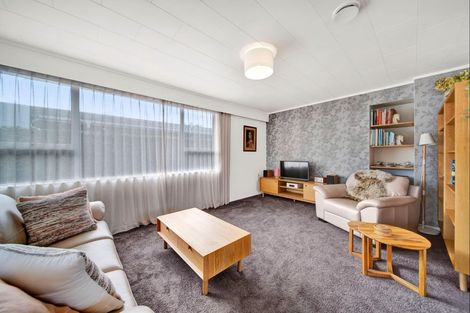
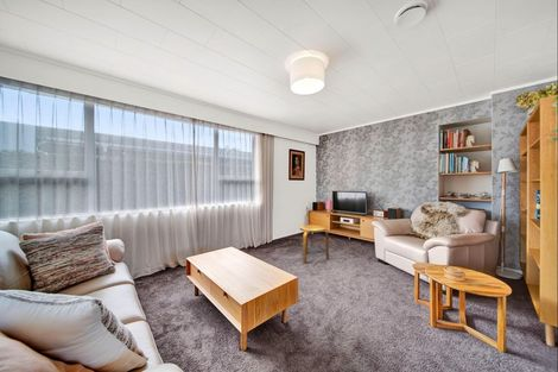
+ stool (306, 242)
